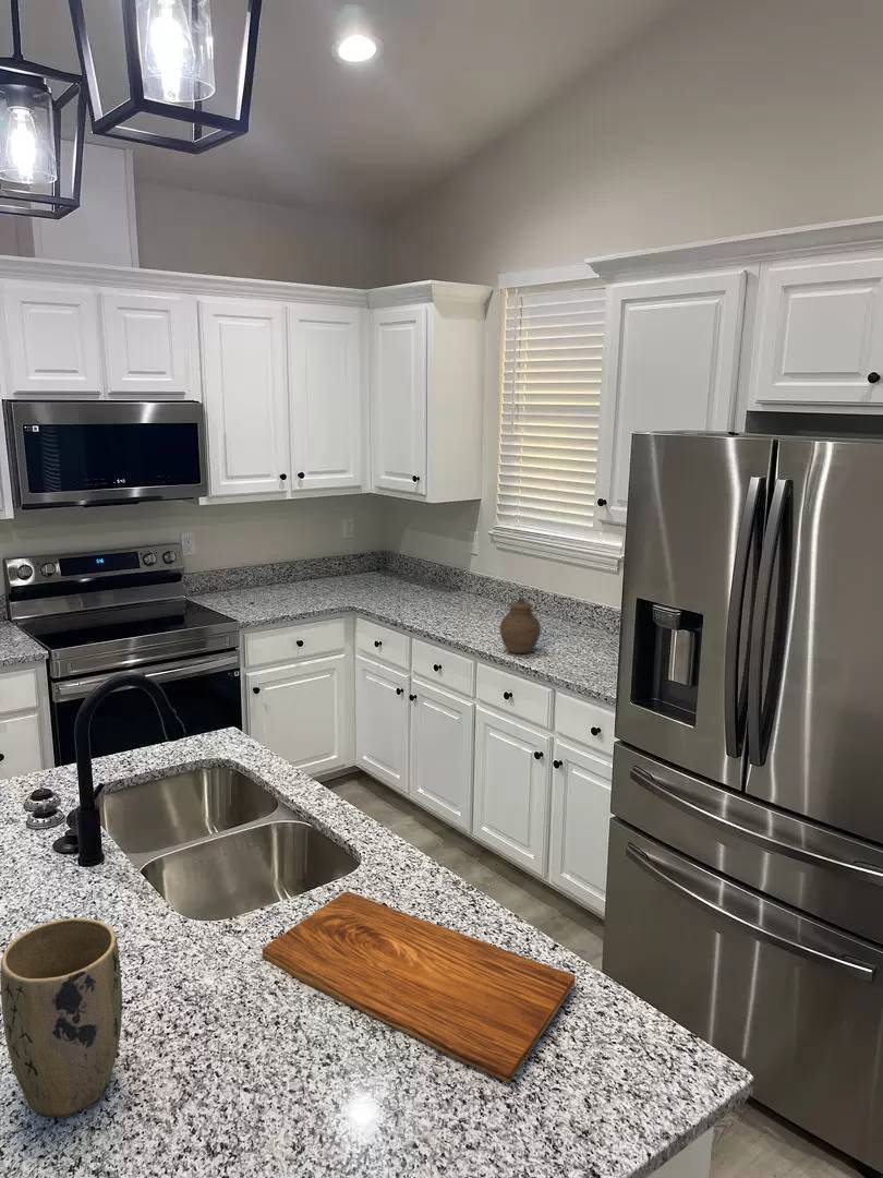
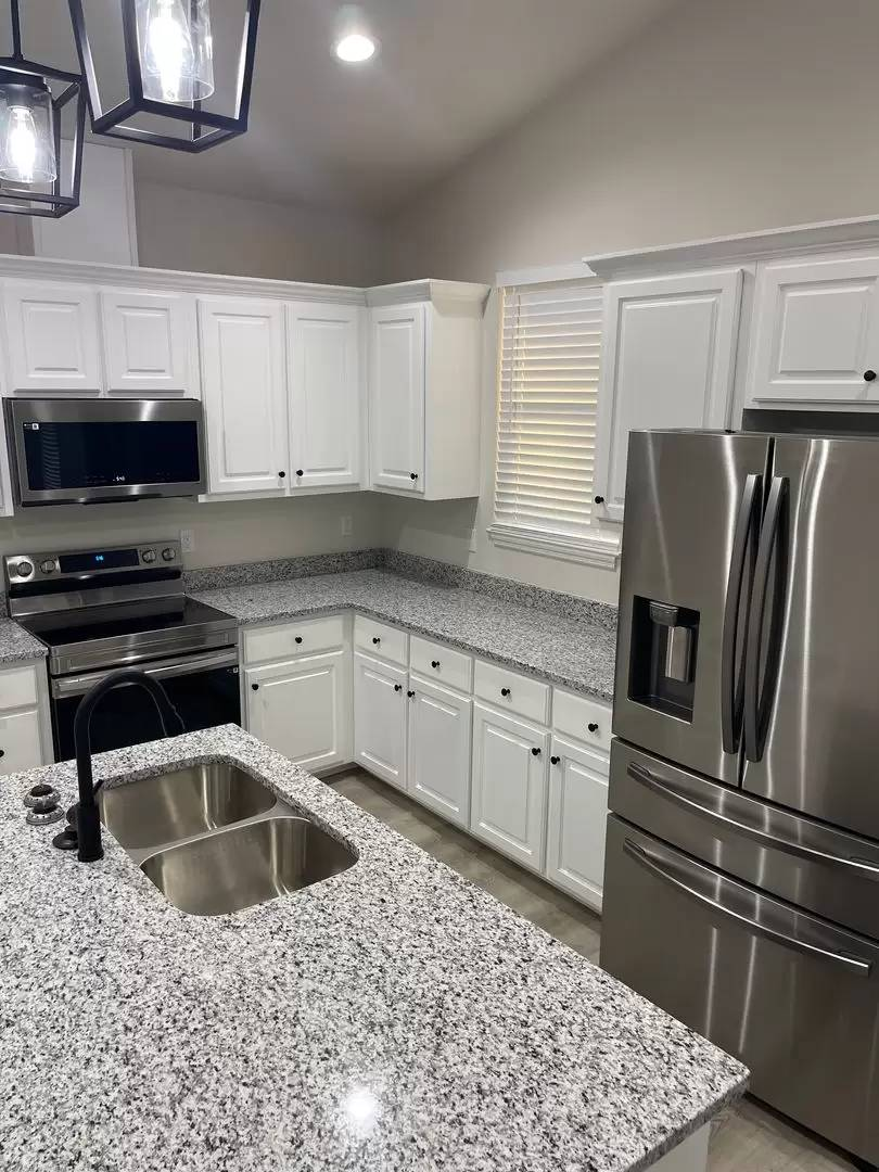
- jar (520, 624)
- plant pot (64, 1019)
- cutting board (413, 970)
